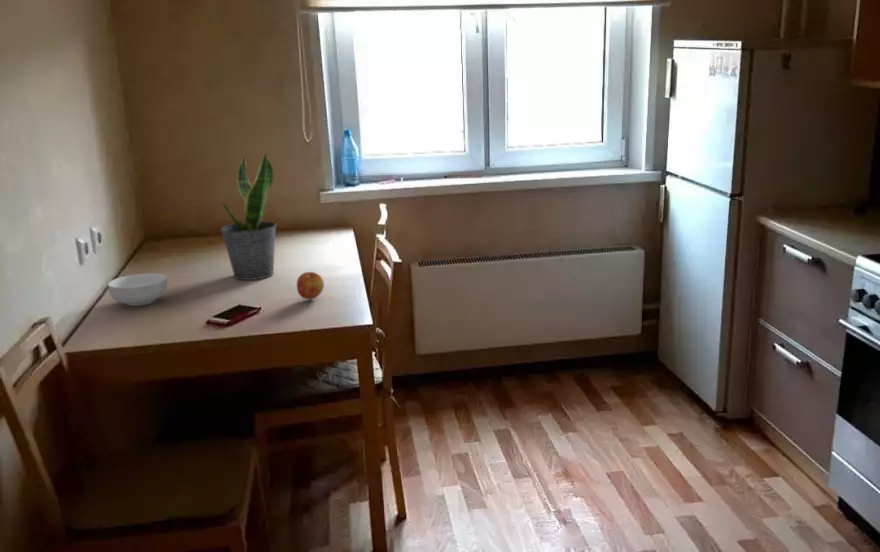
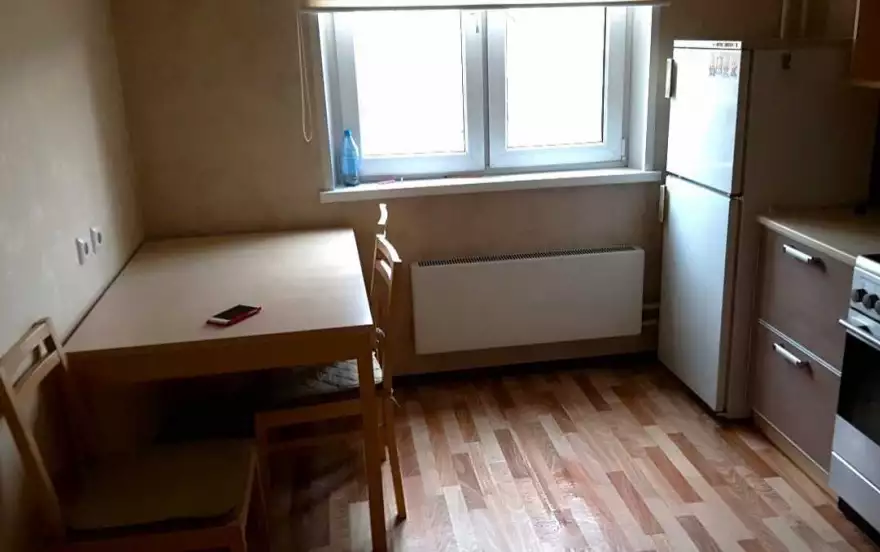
- apple (310, 286)
- potted plant (247, 215)
- cereal bowl (138, 291)
